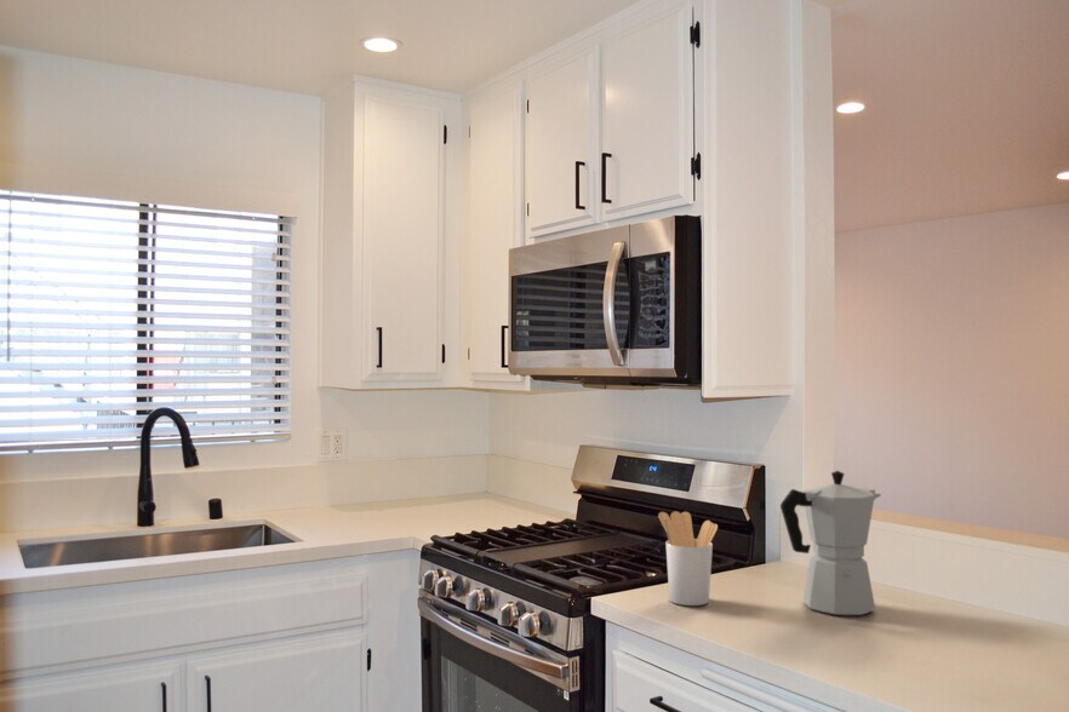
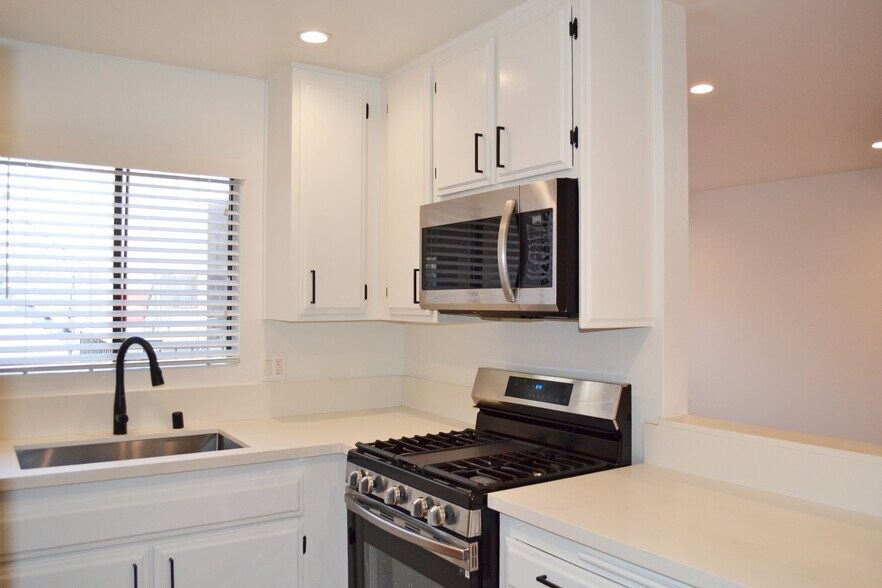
- moka pot (831, 539)
- utensil holder (684, 555)
